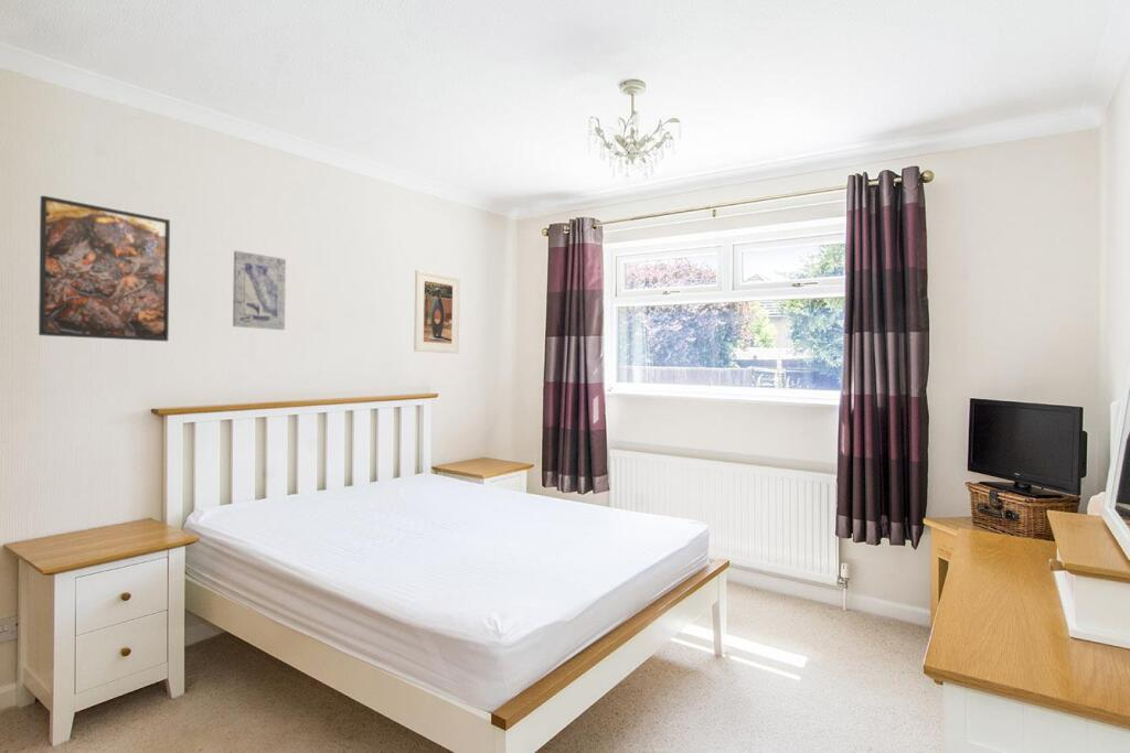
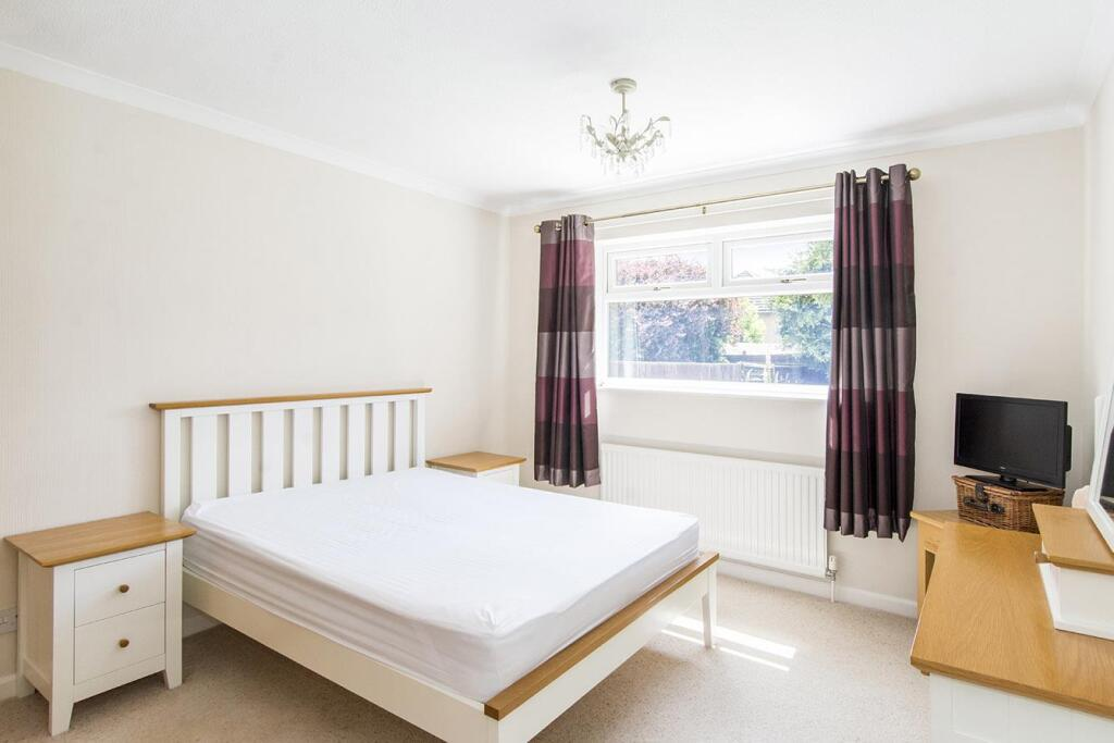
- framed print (437, 313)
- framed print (108, 273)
- wall art (259, 291)
